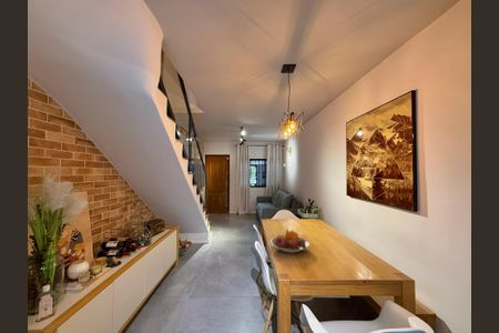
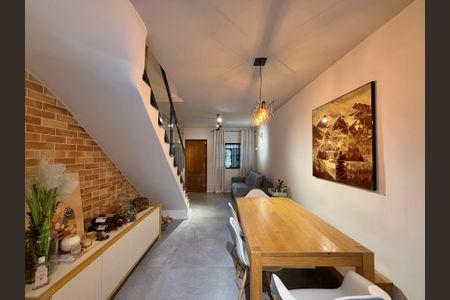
- fruit bowl (289, 240)
